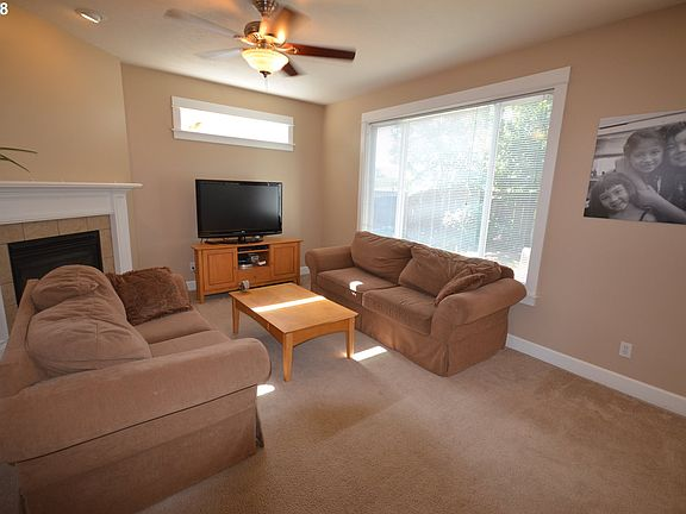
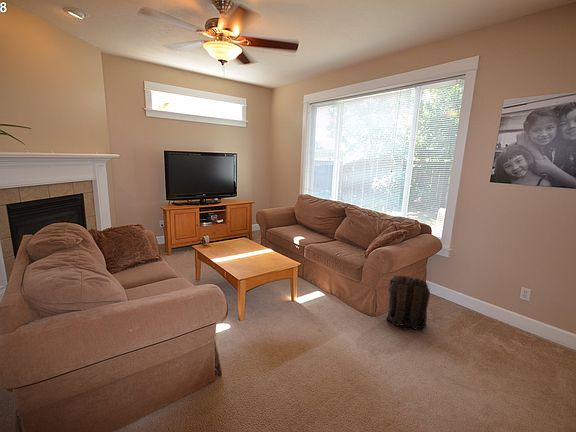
+ backpack (408, 299)
